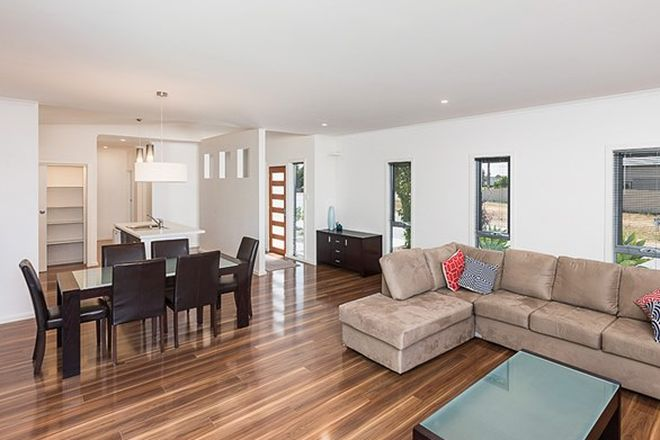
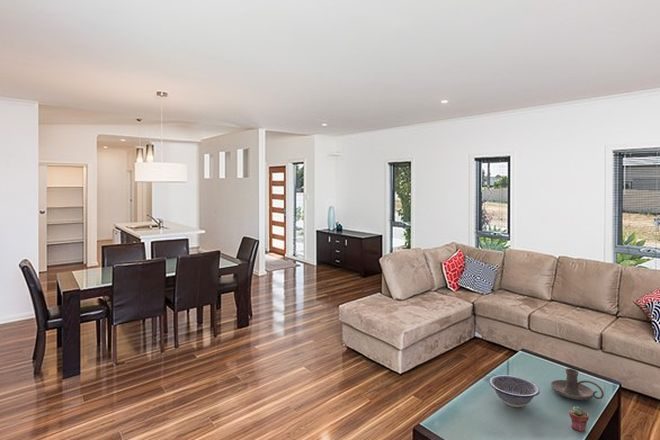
+ candle holder (576, 384)
+ potted succulent (578, 417)
+ decorative bowl (513, 393)
